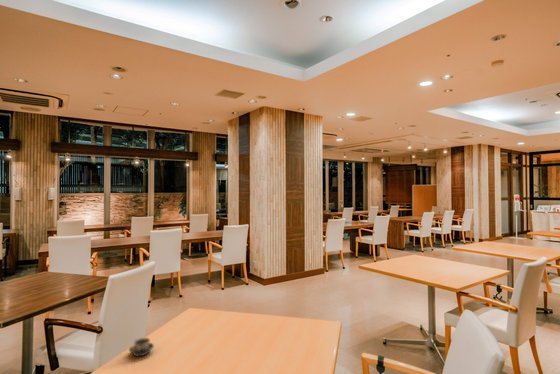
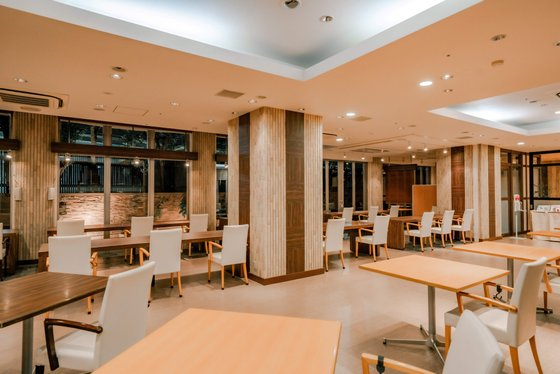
- cup (141, 346)
